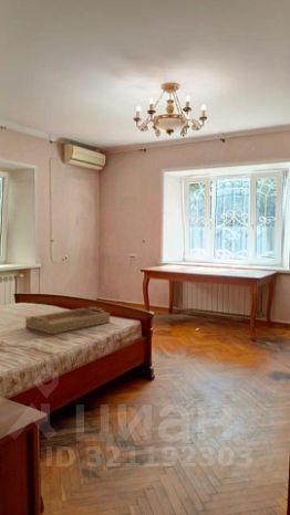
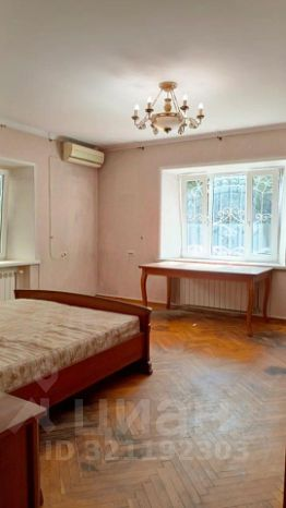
- serving tray (69, 318)
